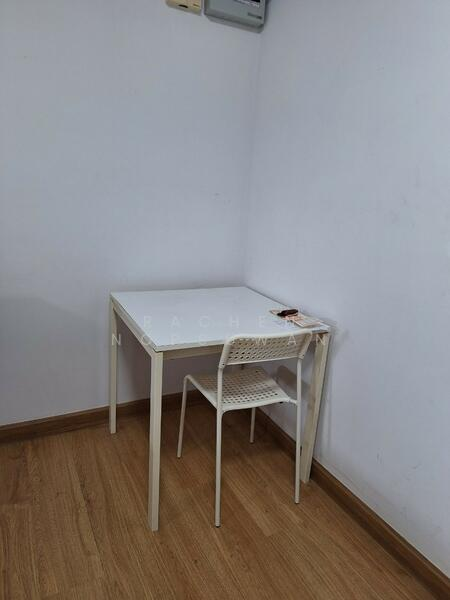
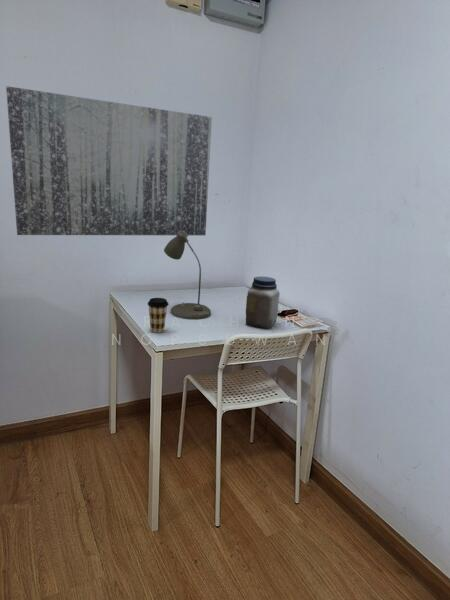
+ coffee cup (157, 315)
+ desk lamp (199, 273)
+ jar (262, 301)
+ wall art (120, 172)
